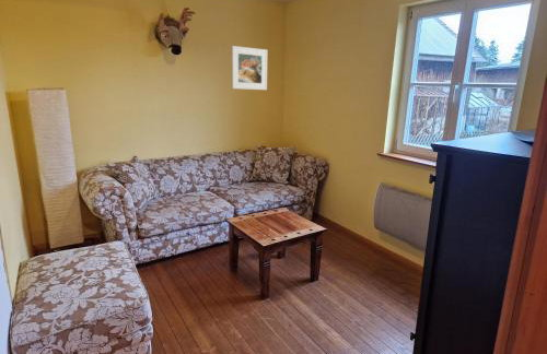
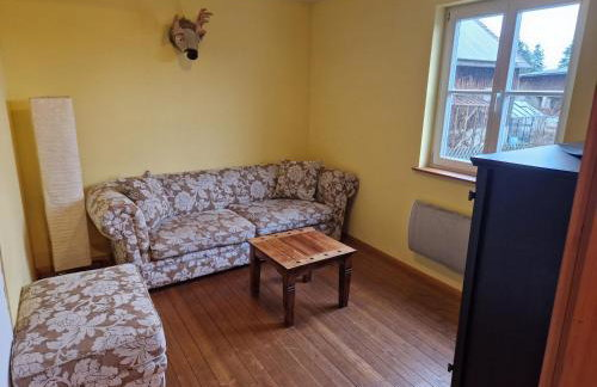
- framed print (249, 69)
